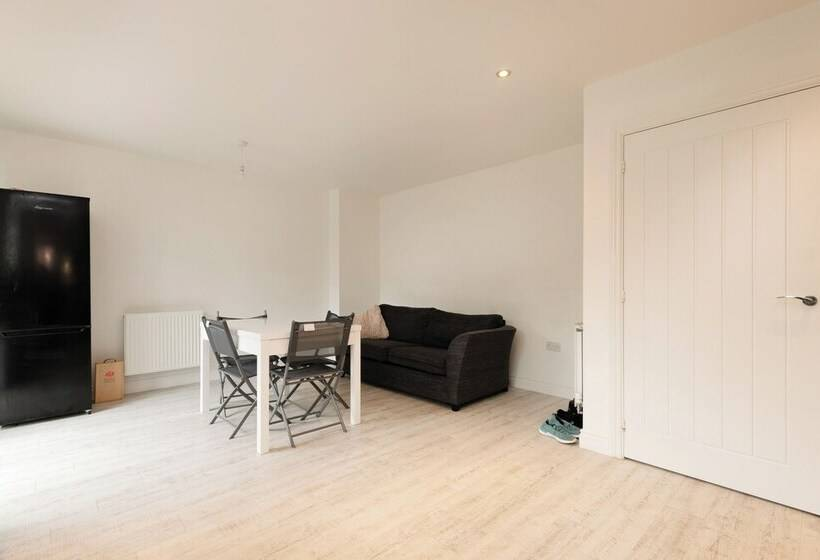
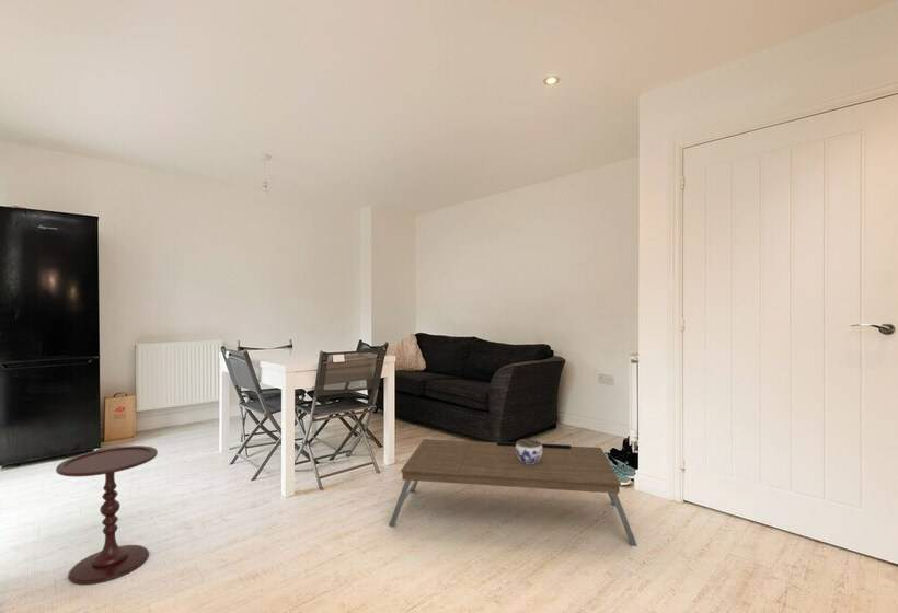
+ jar (529, 448)
+ side table (110, 511)
+ coffee table (508, 484)
